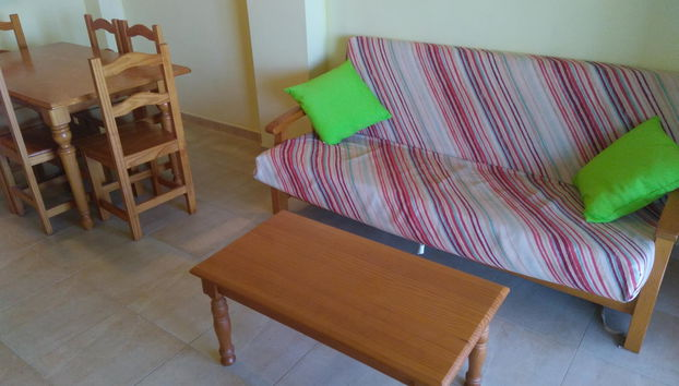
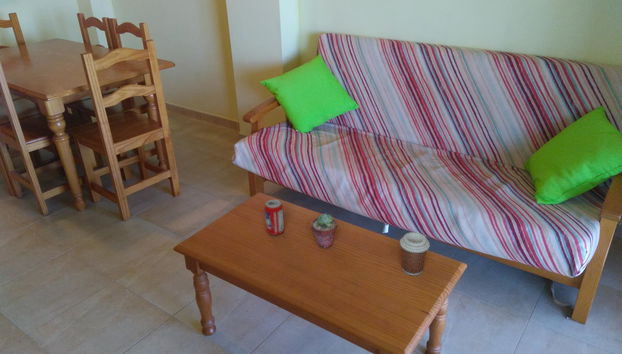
+ beverage can (274, 217)
+ coffee cup (413, 253)
+ potted succulent (324, 228)
